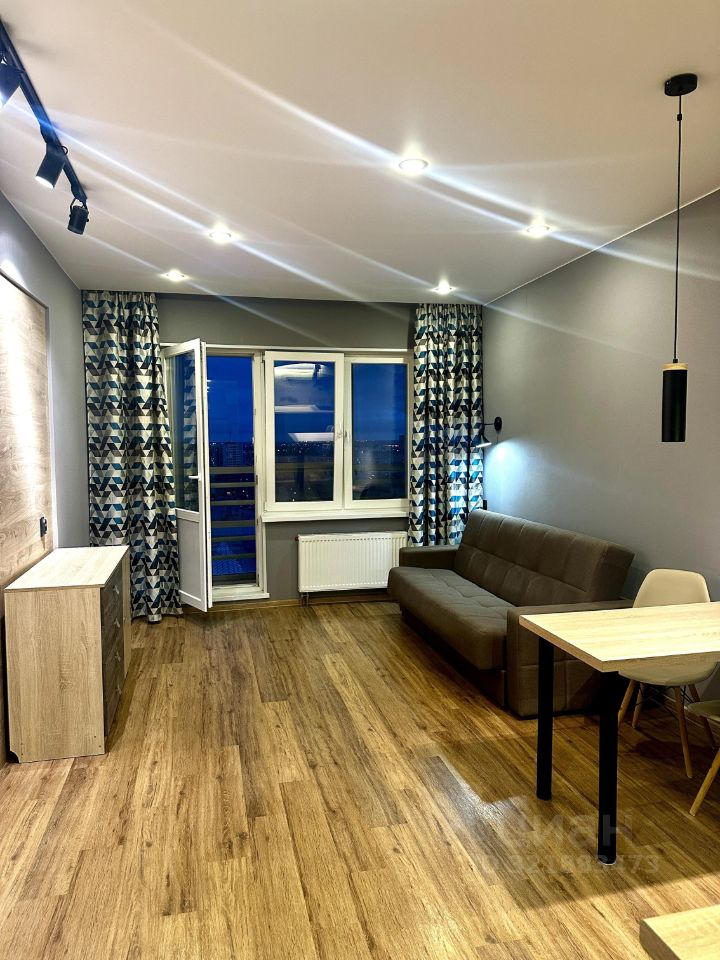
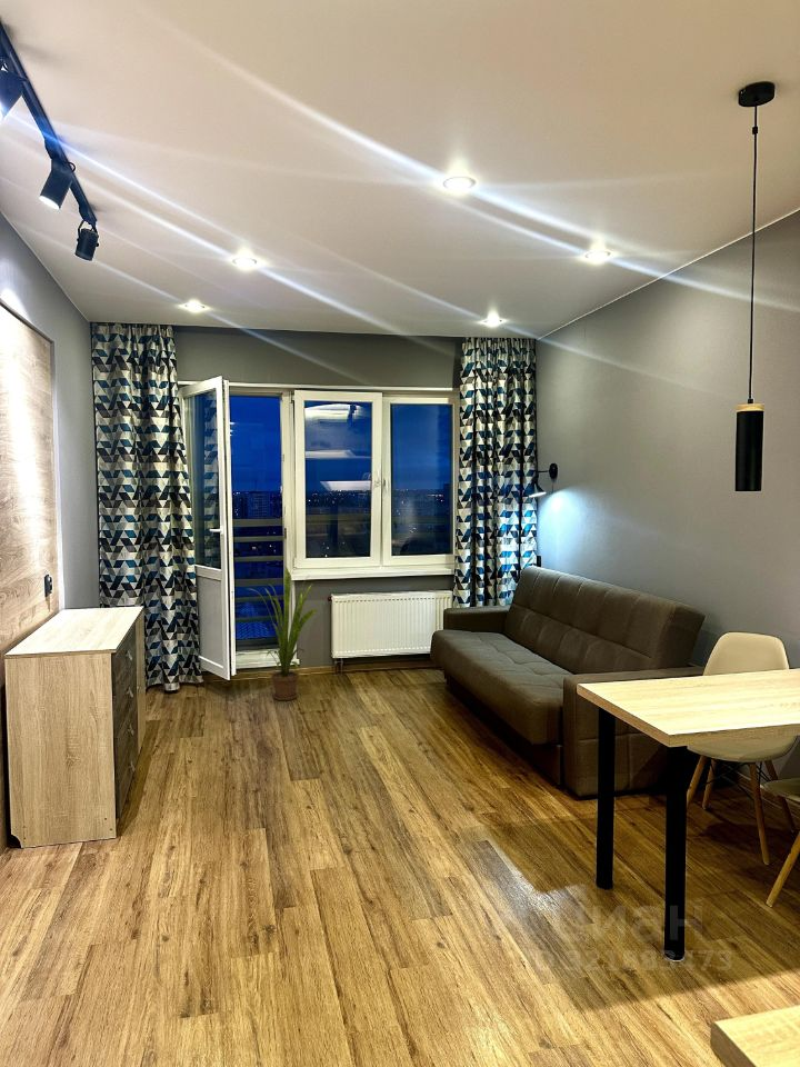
+ house plant (281, 634)
